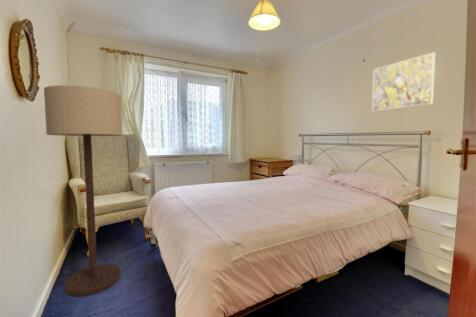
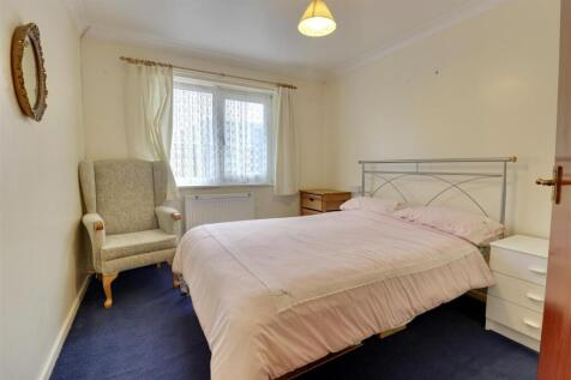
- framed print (400, 85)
- floor lamp (89, 189)
